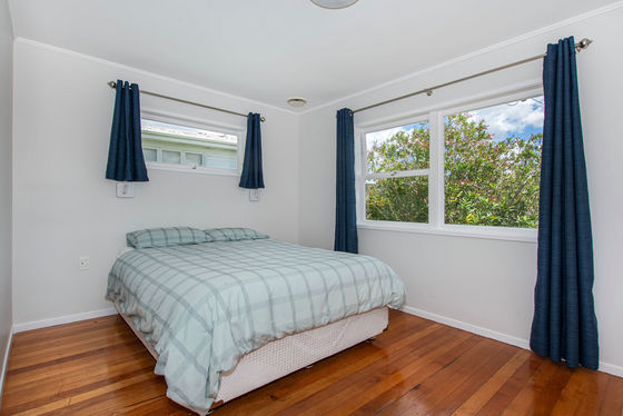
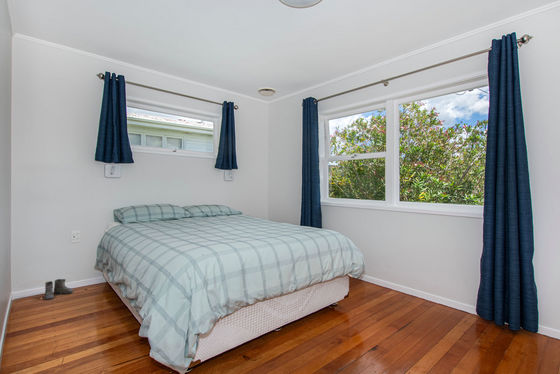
+ boots (55, 288)
